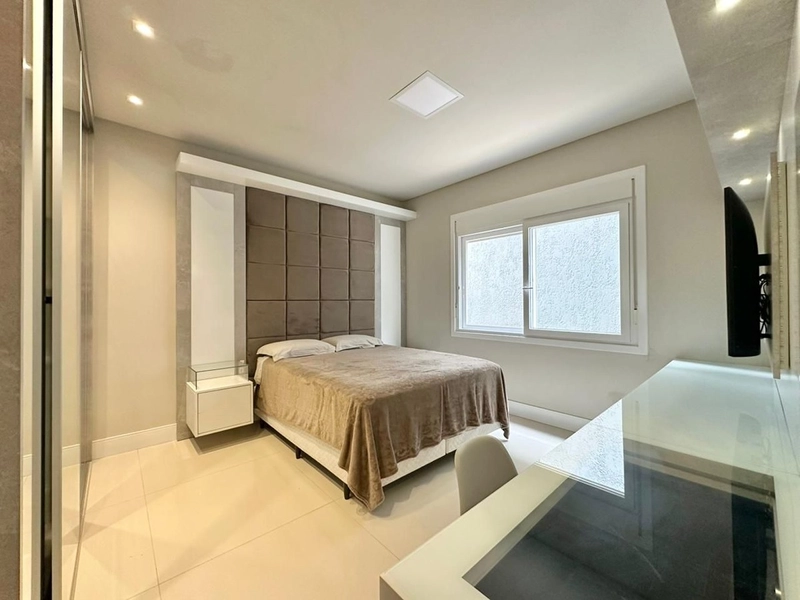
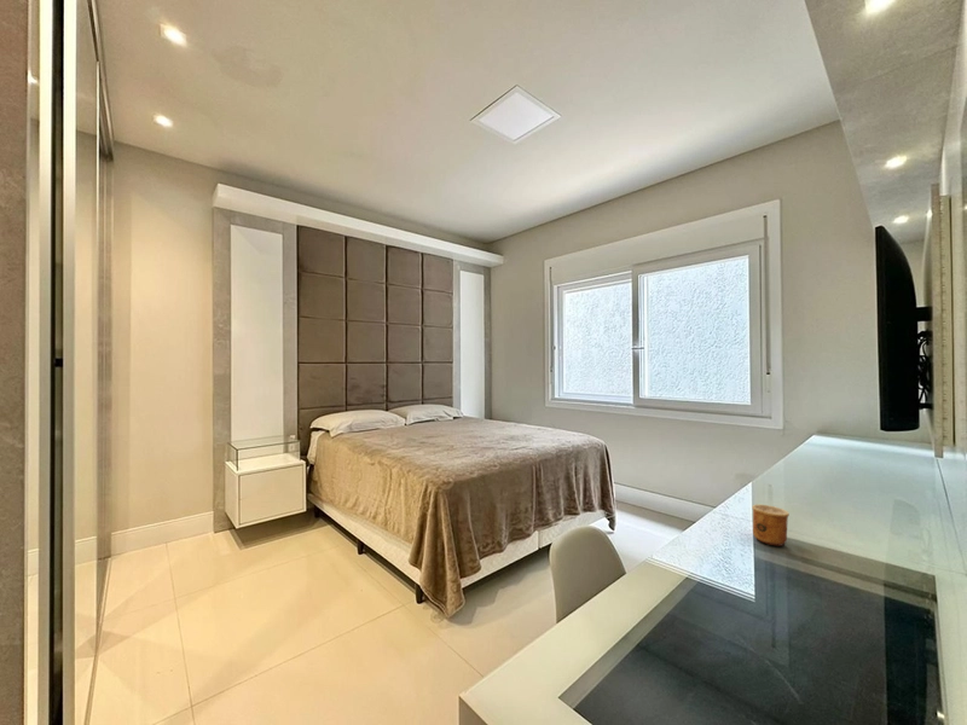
+ cup (770, 524)
